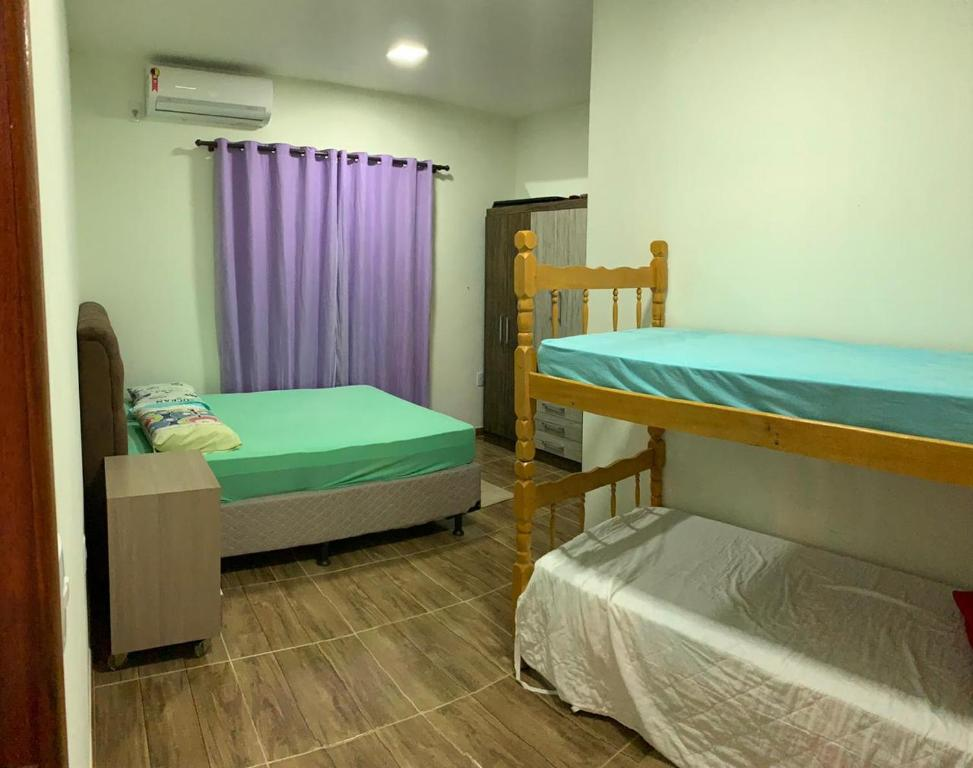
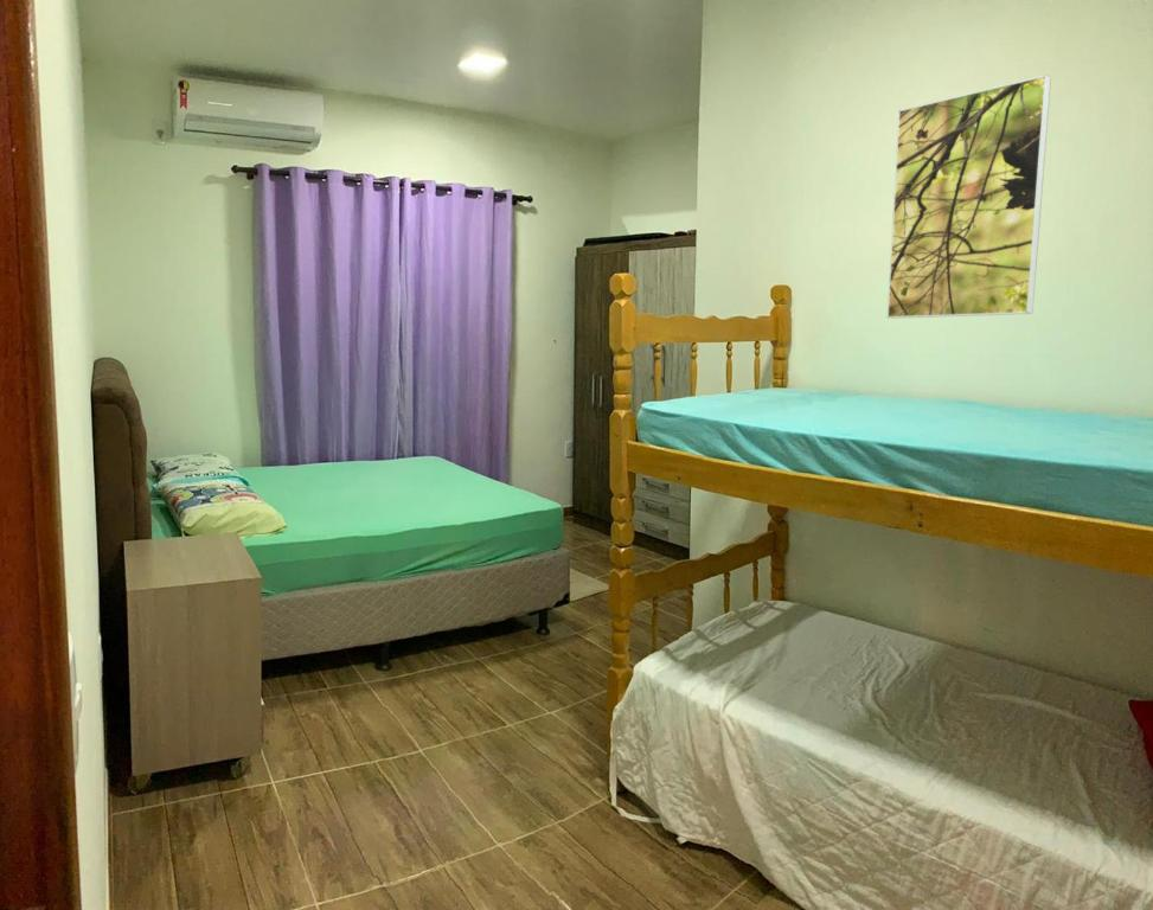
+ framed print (962, 206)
